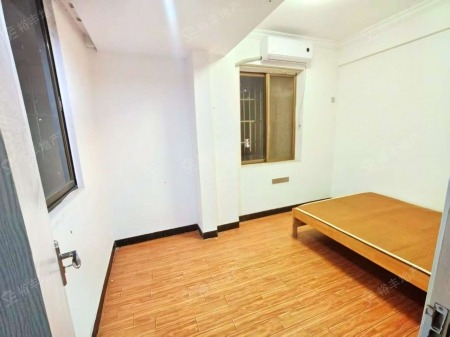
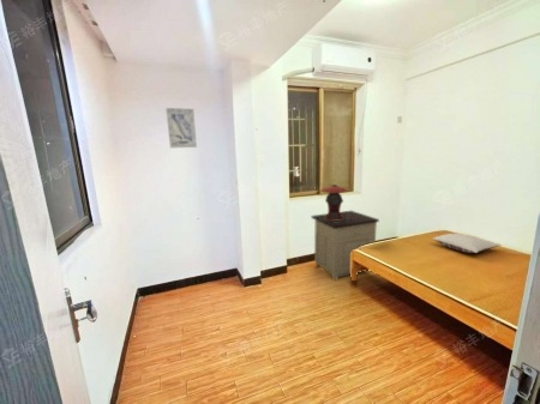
+ table lamp (334, 200)
+ wall art (181, 128)
+ pillow (466, 241)
+ nightstand (342, 242)
